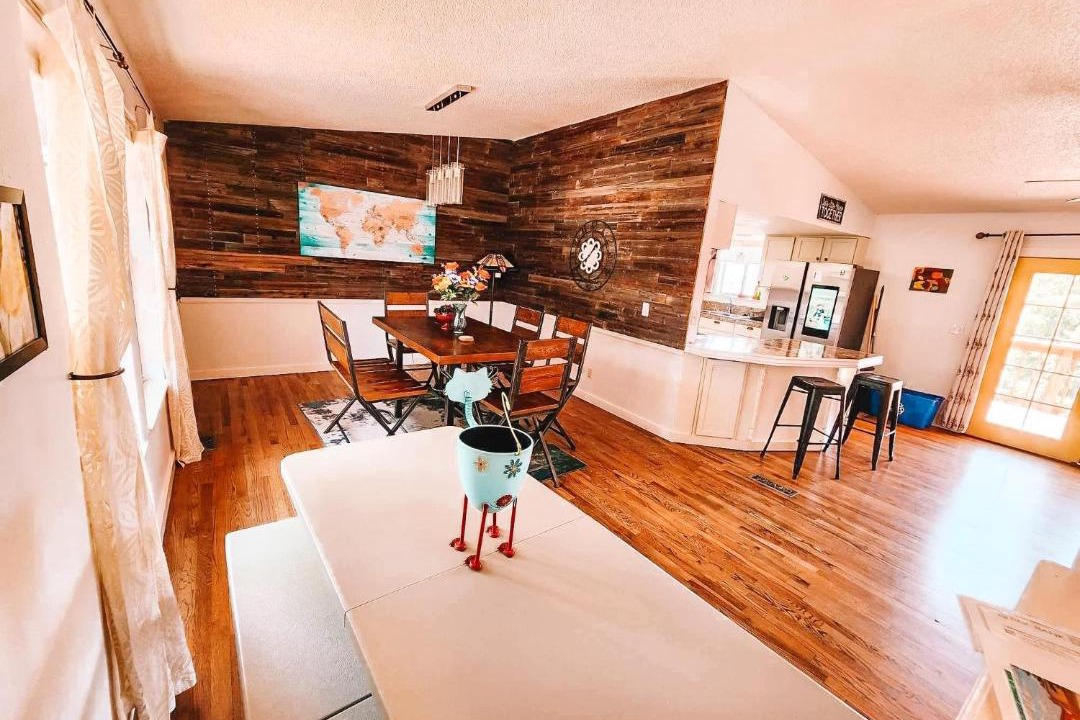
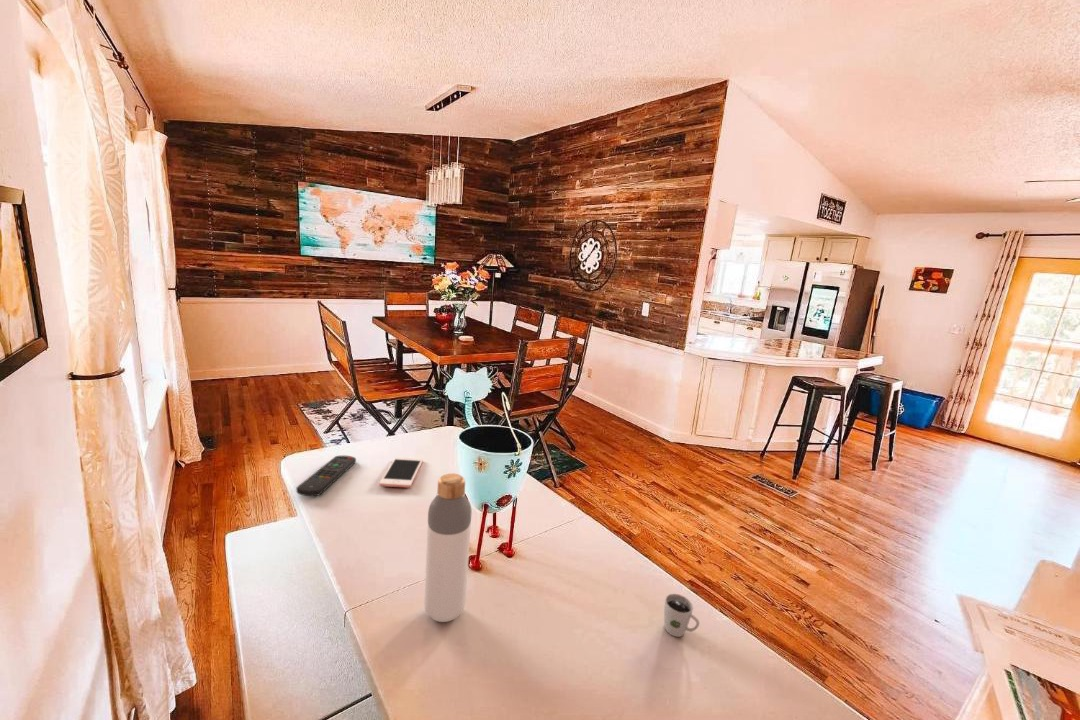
+ cell phone (402, 471)
+ remote control (328, 473)
+ bottle (448, 547)
+ cup (682, 609)
